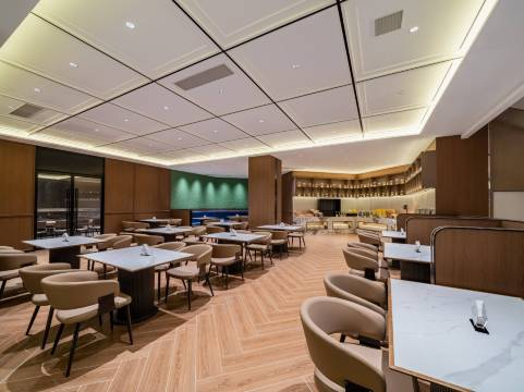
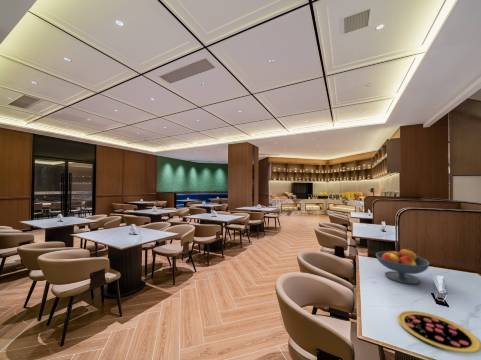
+ pizza (435, 329)
+ fruit bowl (401, 264)
